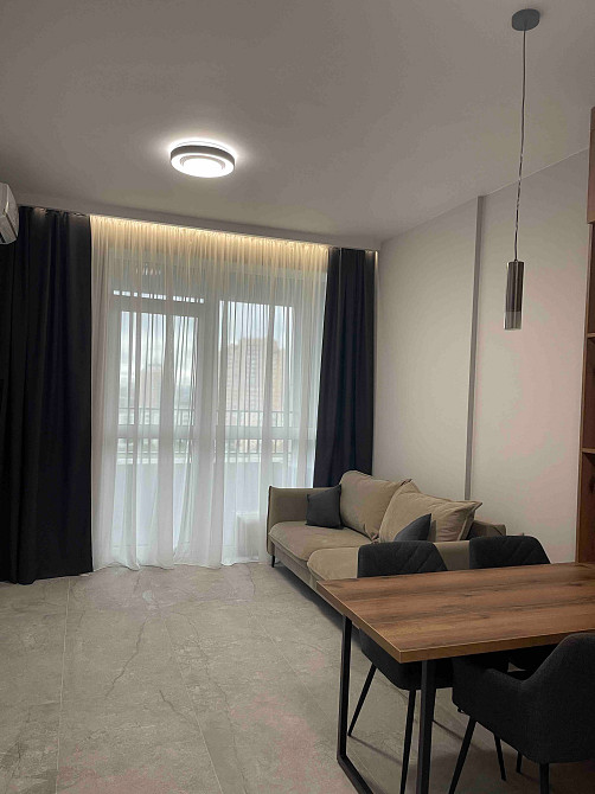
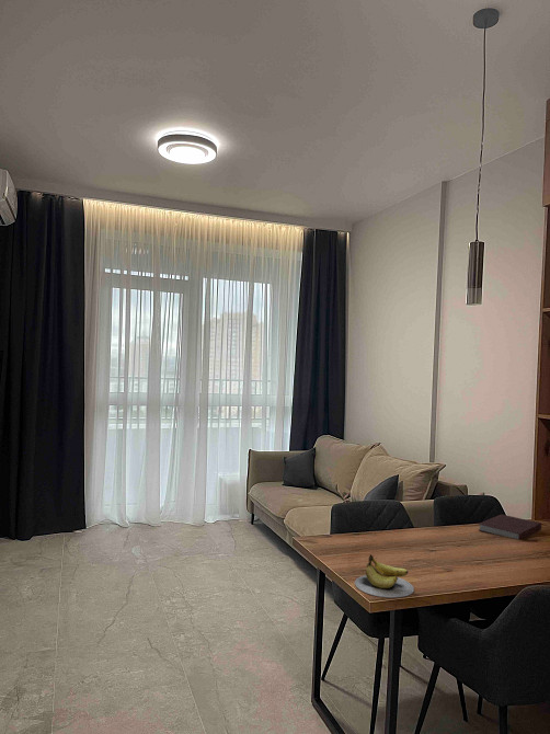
+ banana (385, 571)
+ notebook (509, 526)
